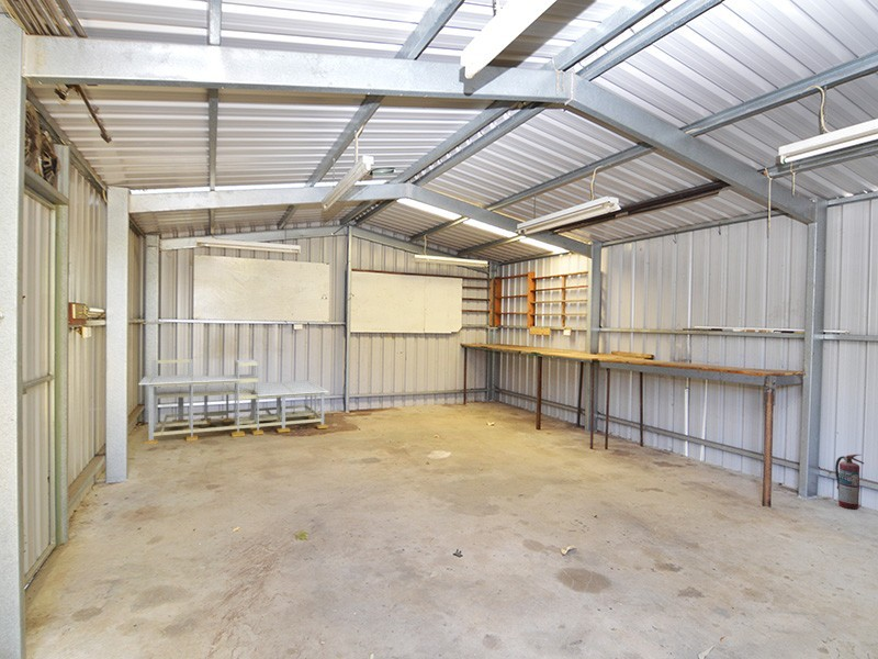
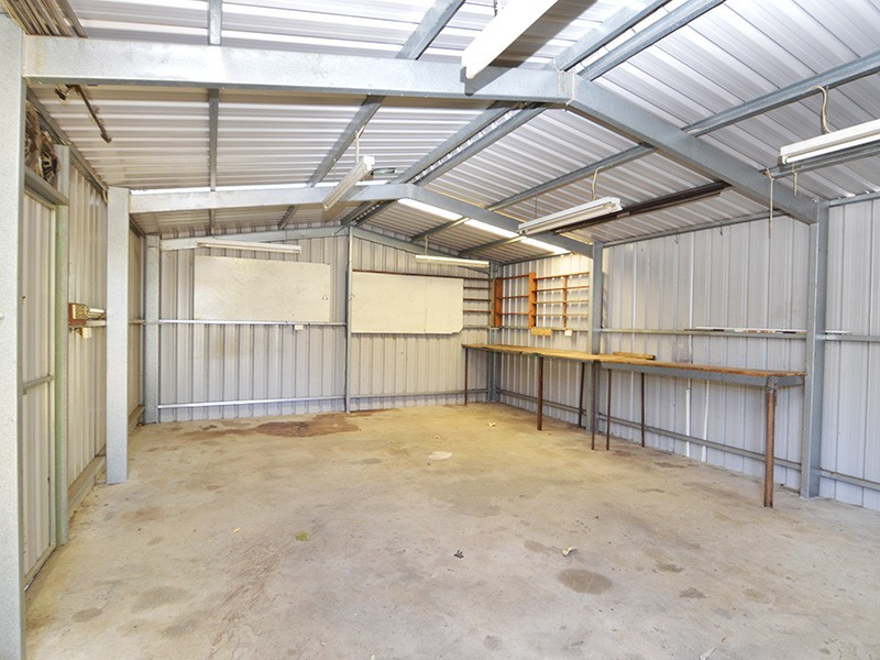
- fire extinguisher (848, 479)
- workbench (237, 391)
